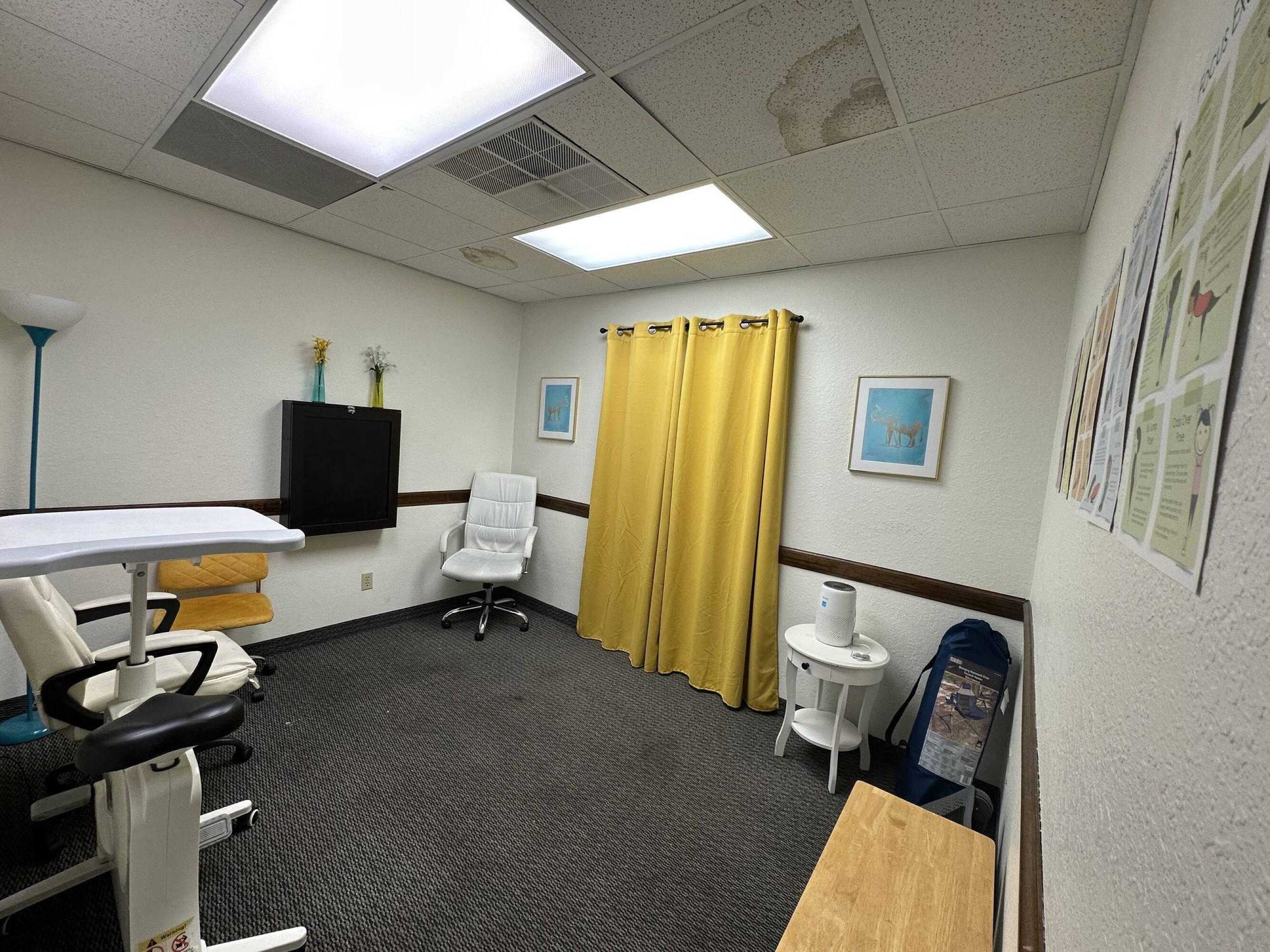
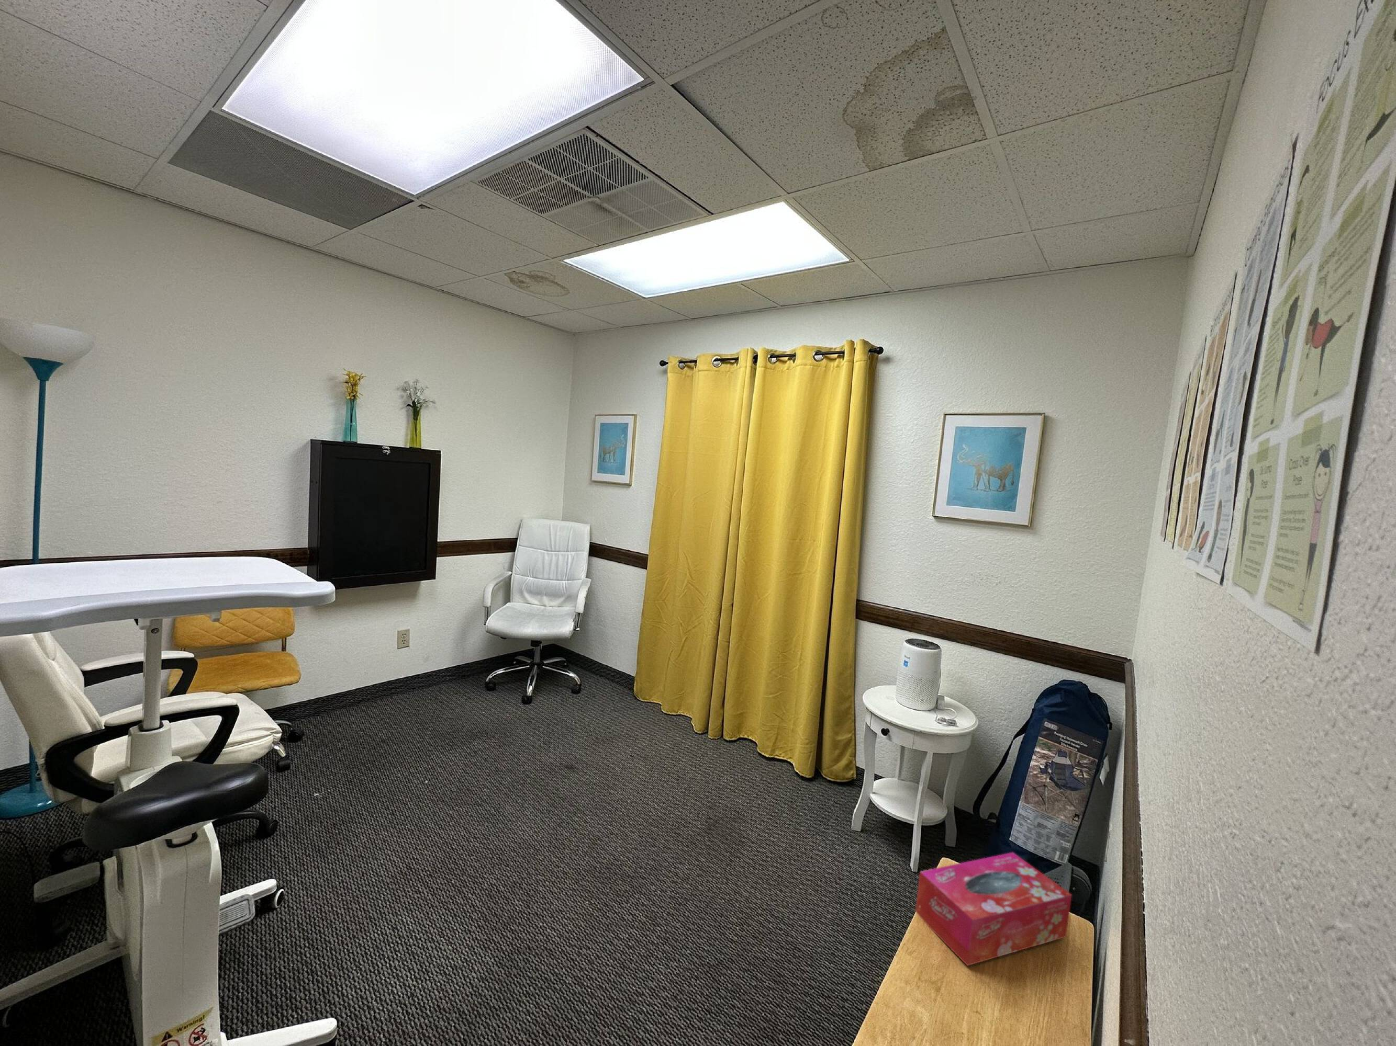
+ tissue box (991, 904)
